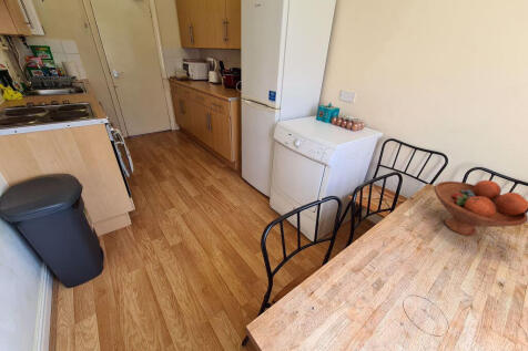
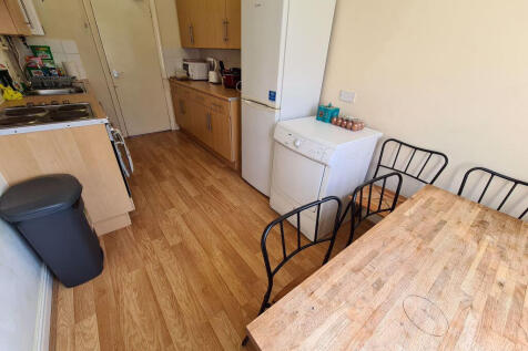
- fruit bowl (471, 208)
